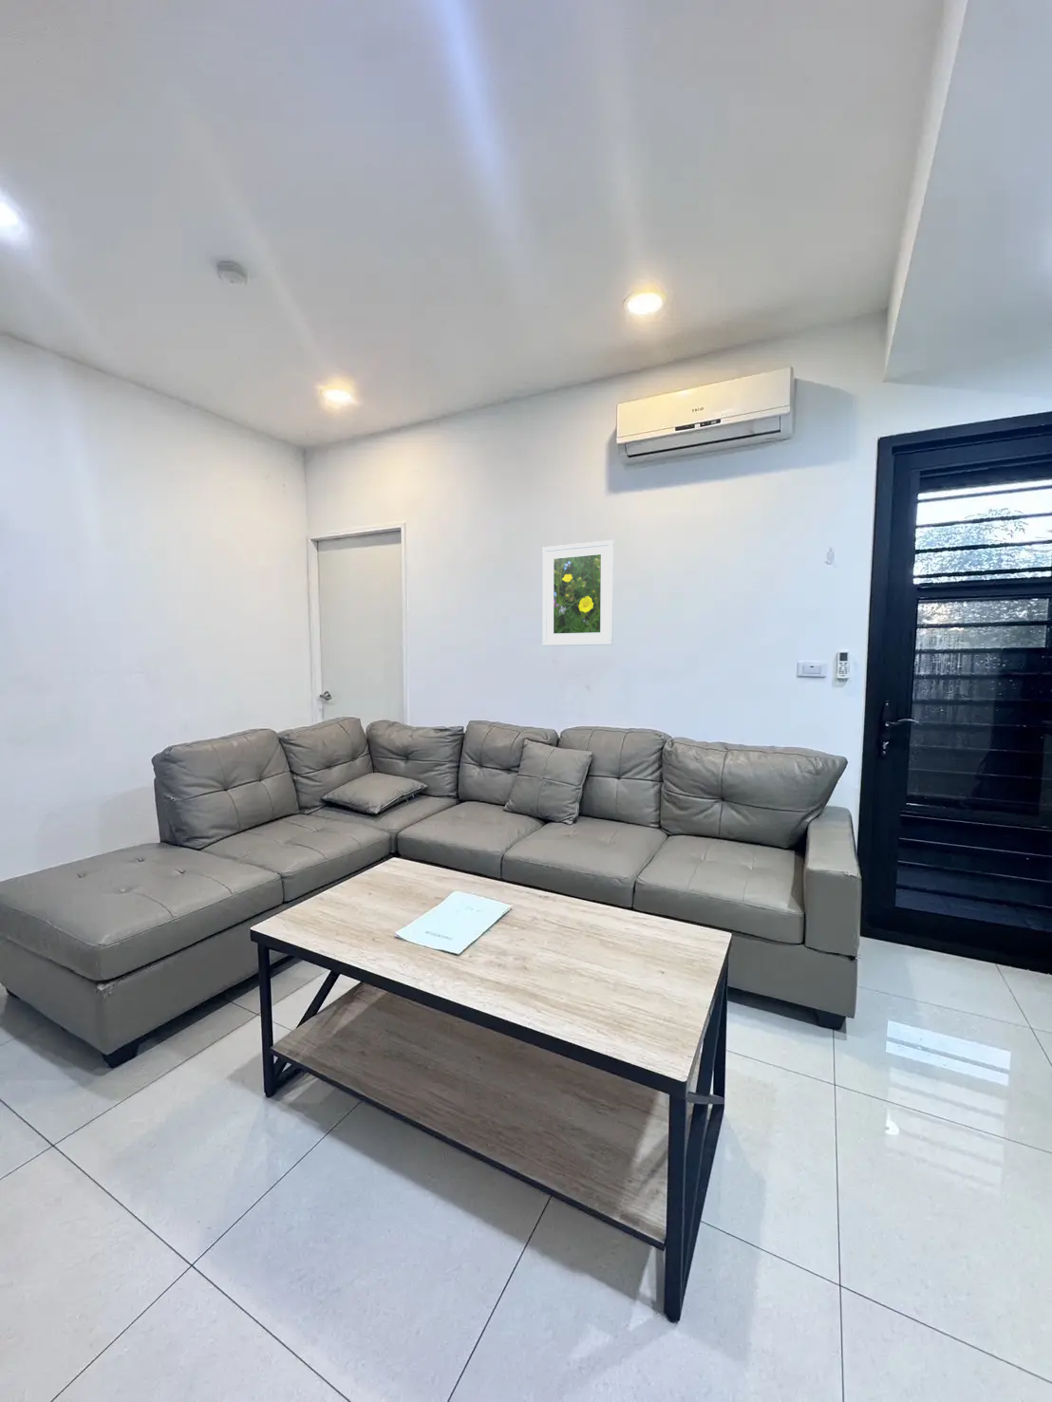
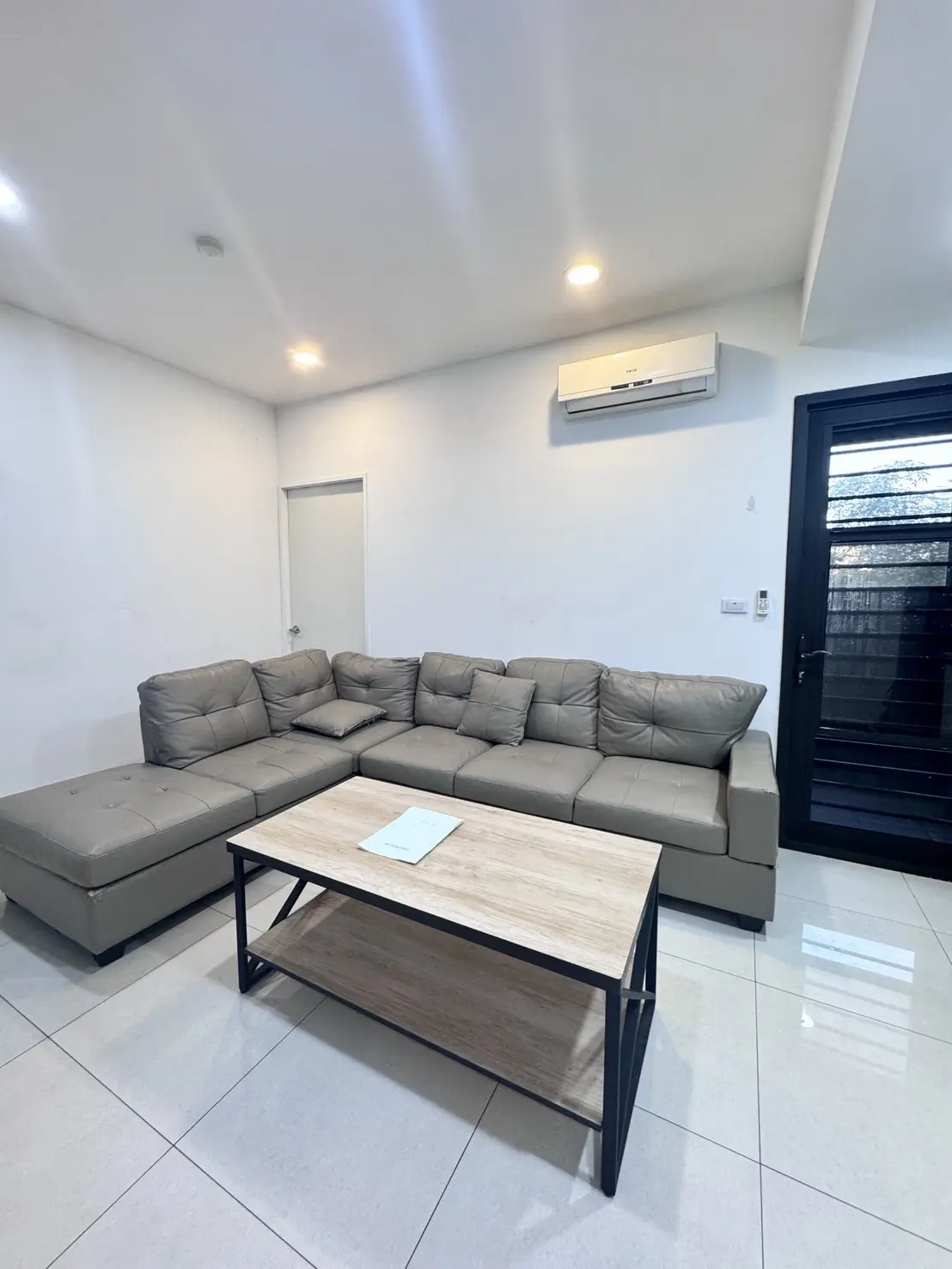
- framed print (577, 594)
